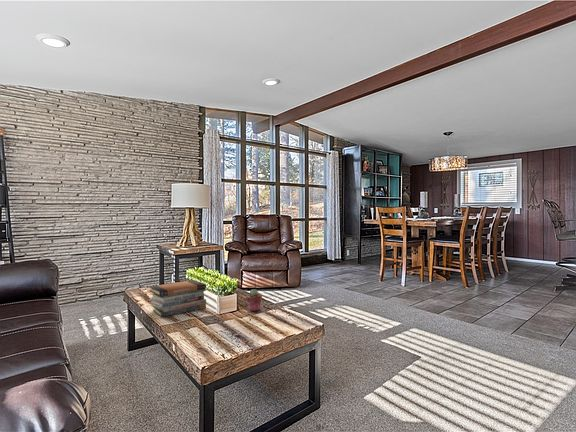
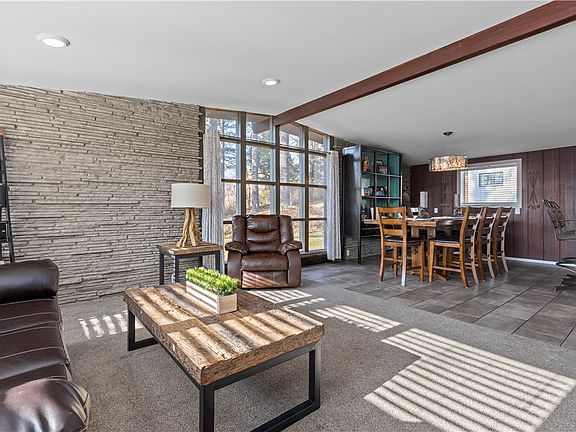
- book stack (178, 297)
- potted succulent (254, 299)
